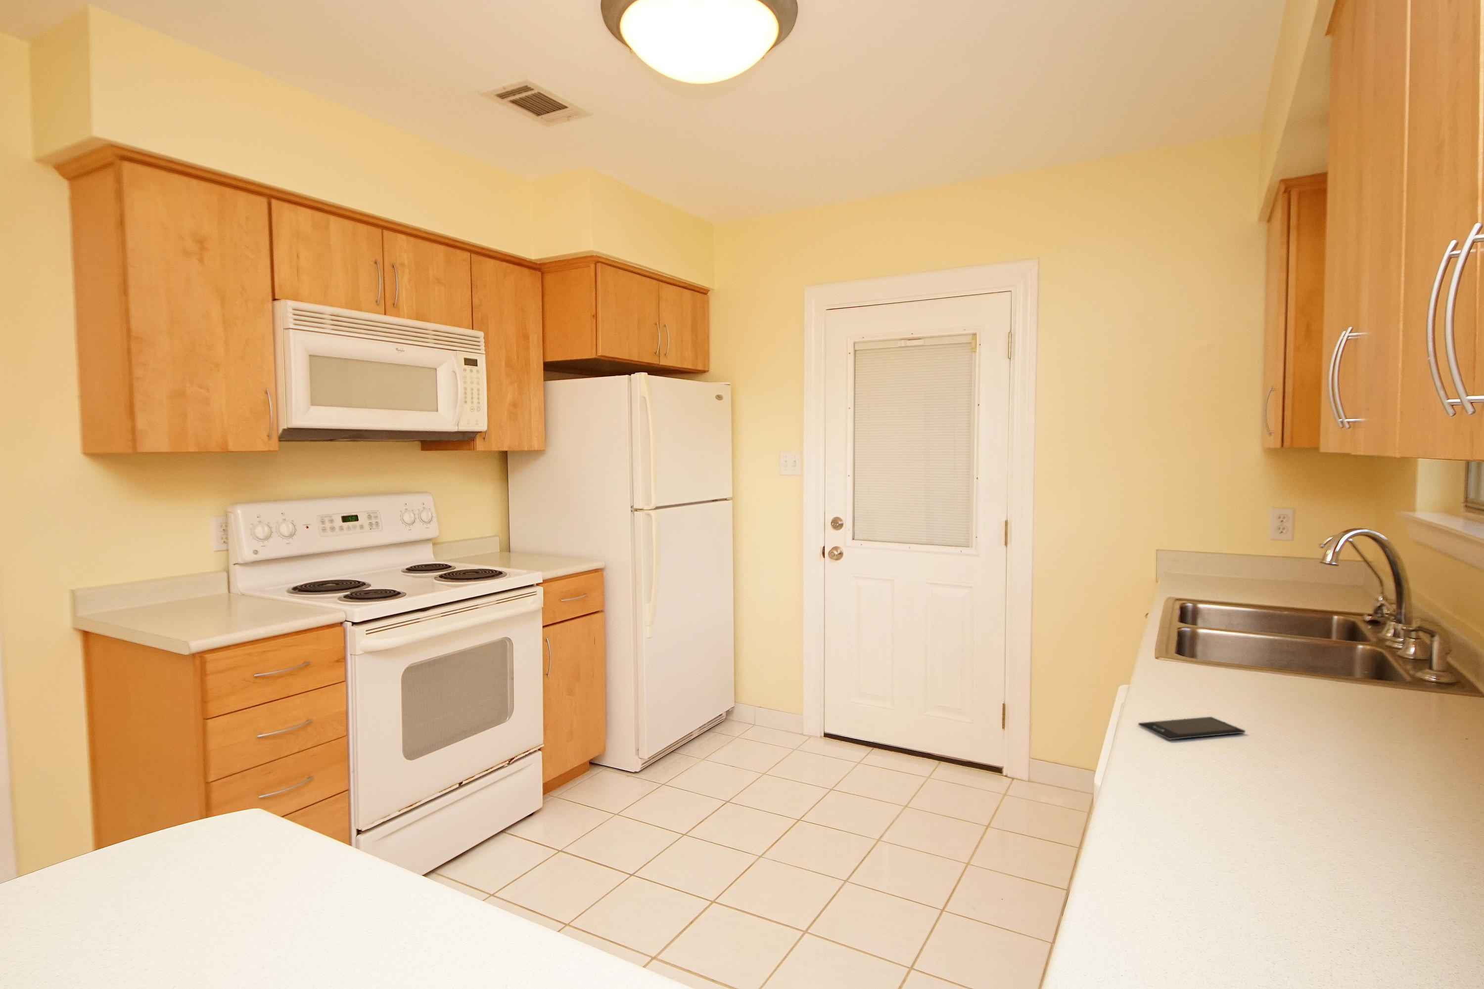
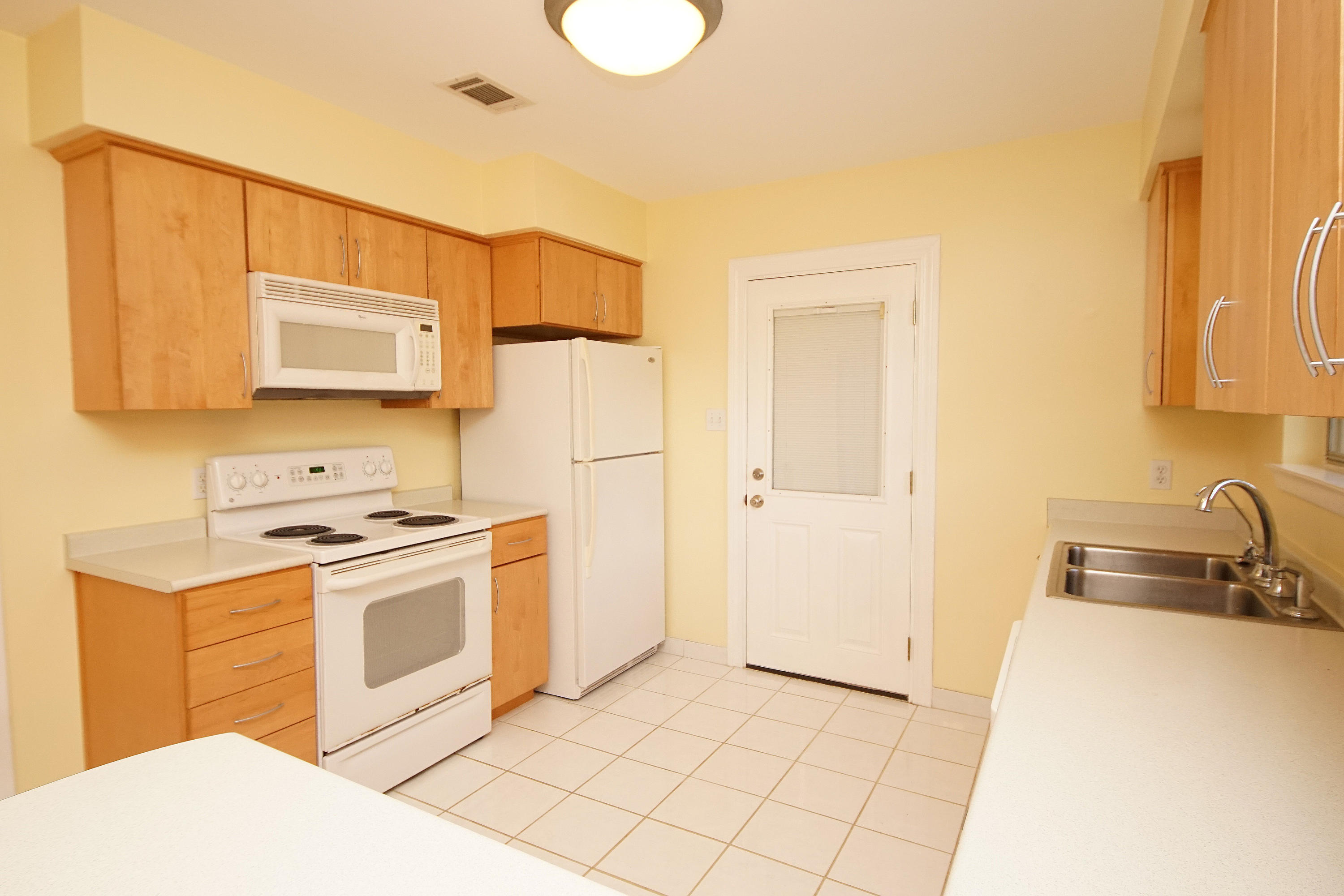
- smartphone (1190, 727)
